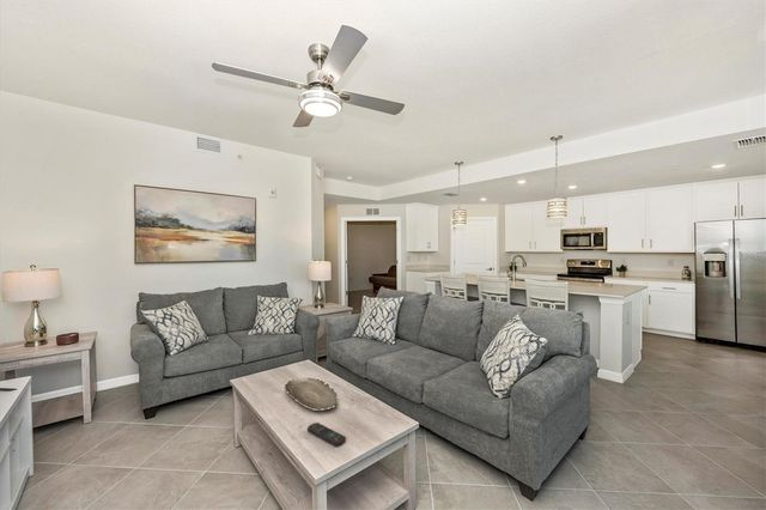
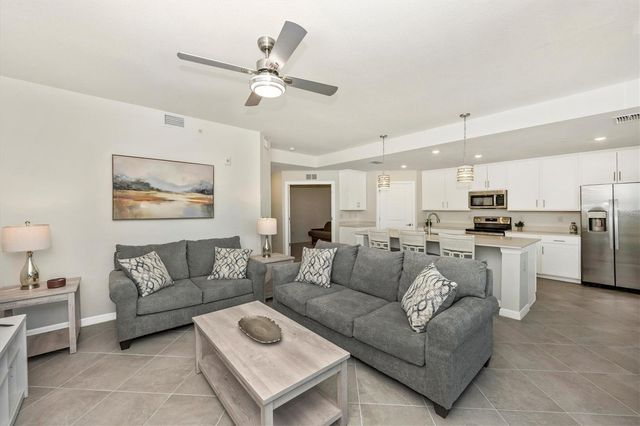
- remote control (326, 433)
